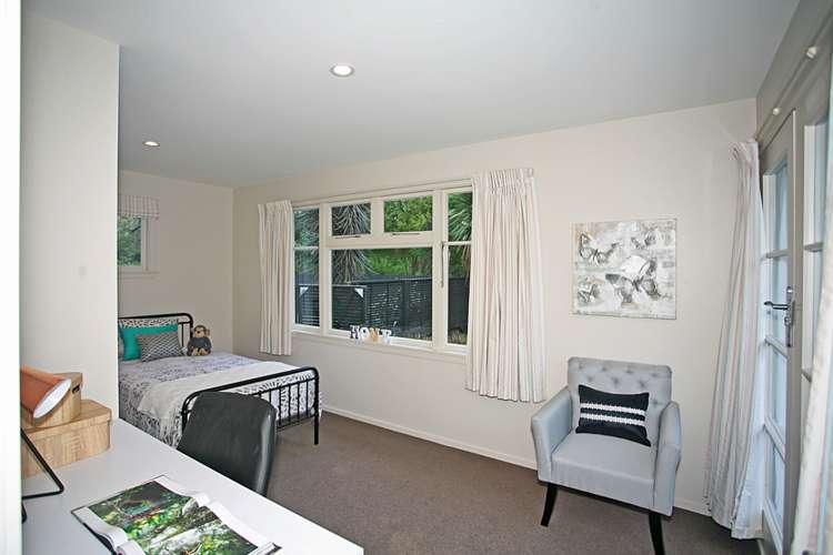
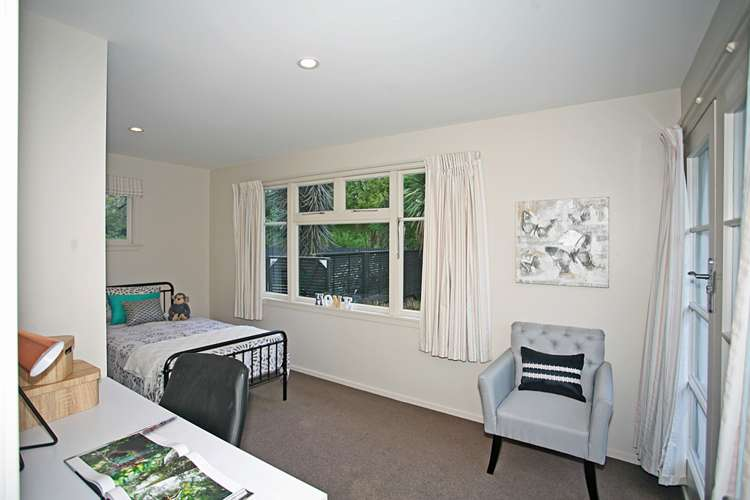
+ pen (160, 423)
